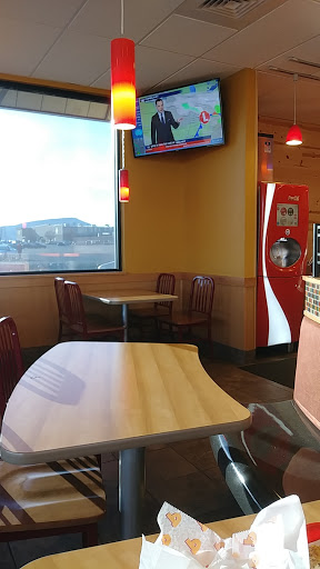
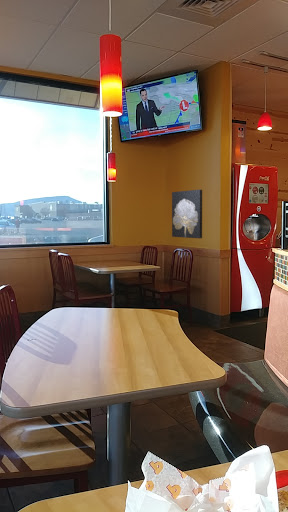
+ wall art (186, 214)
